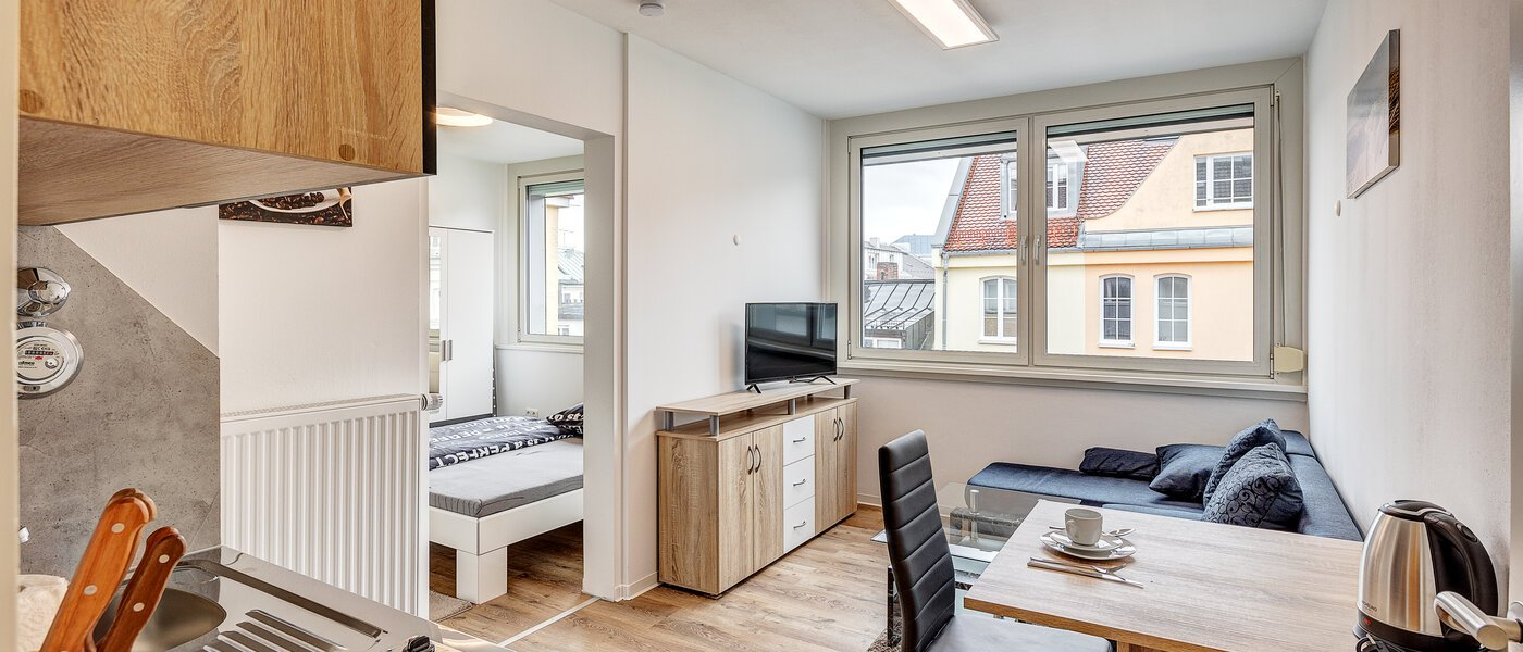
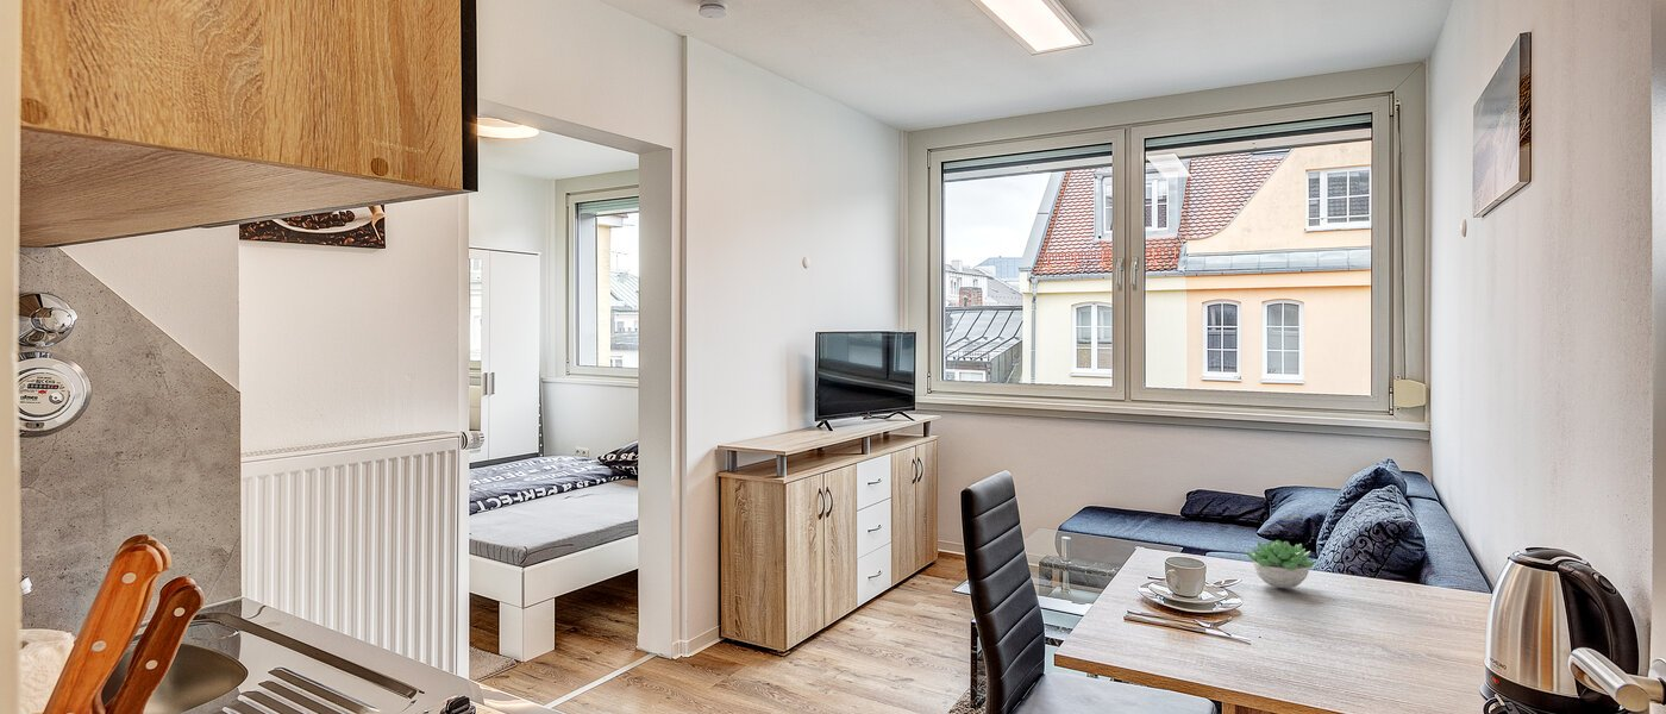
+ succulent plant (1280, 564)
